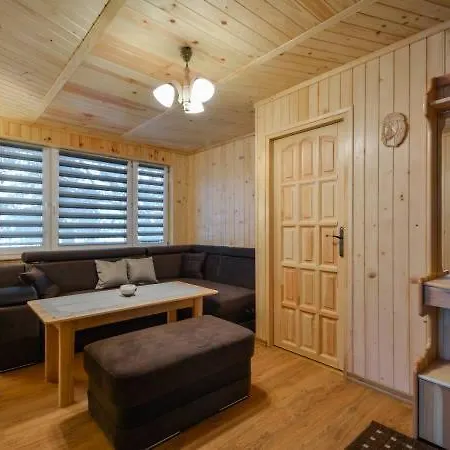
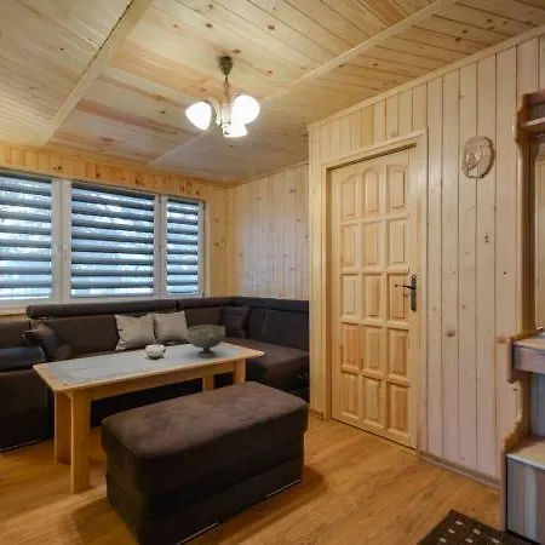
+ decorative bowl (206, 340)
